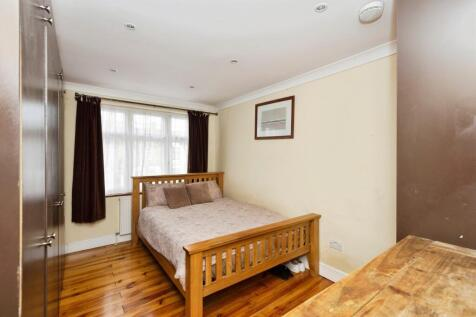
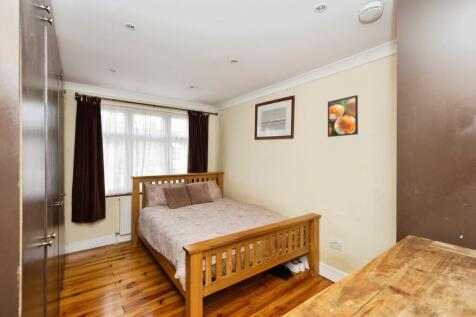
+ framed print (342, 117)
